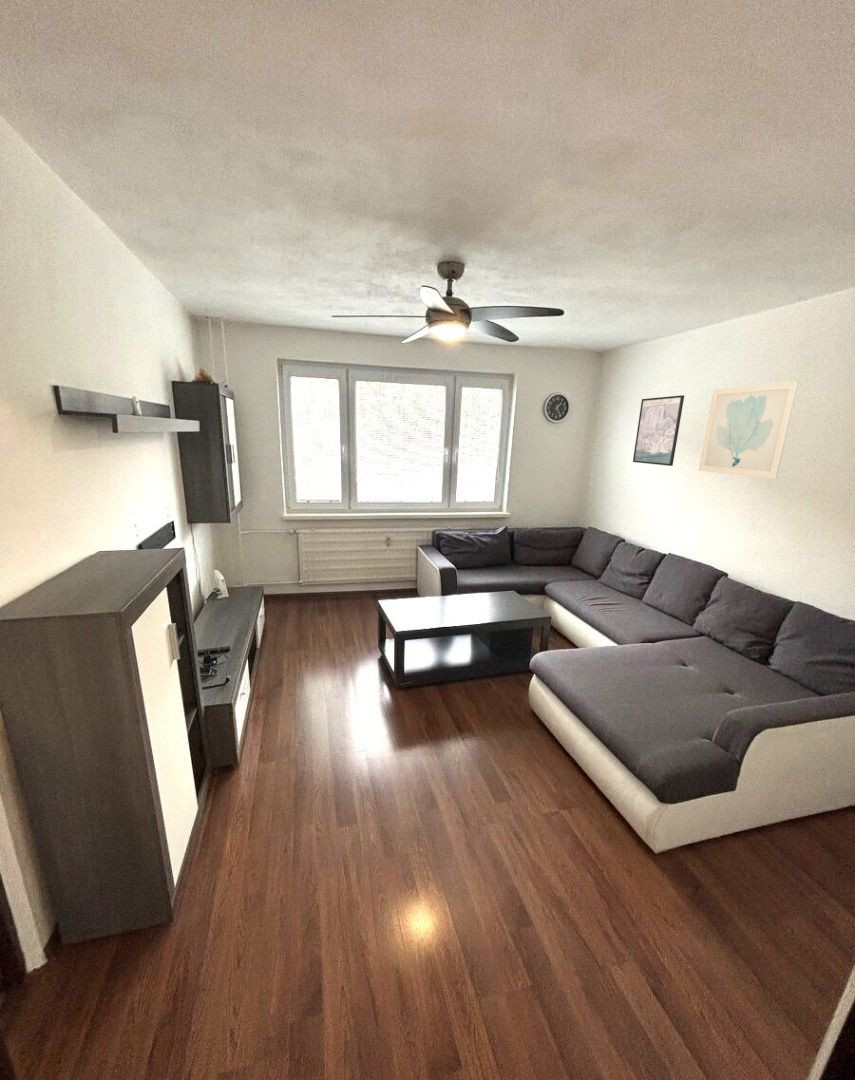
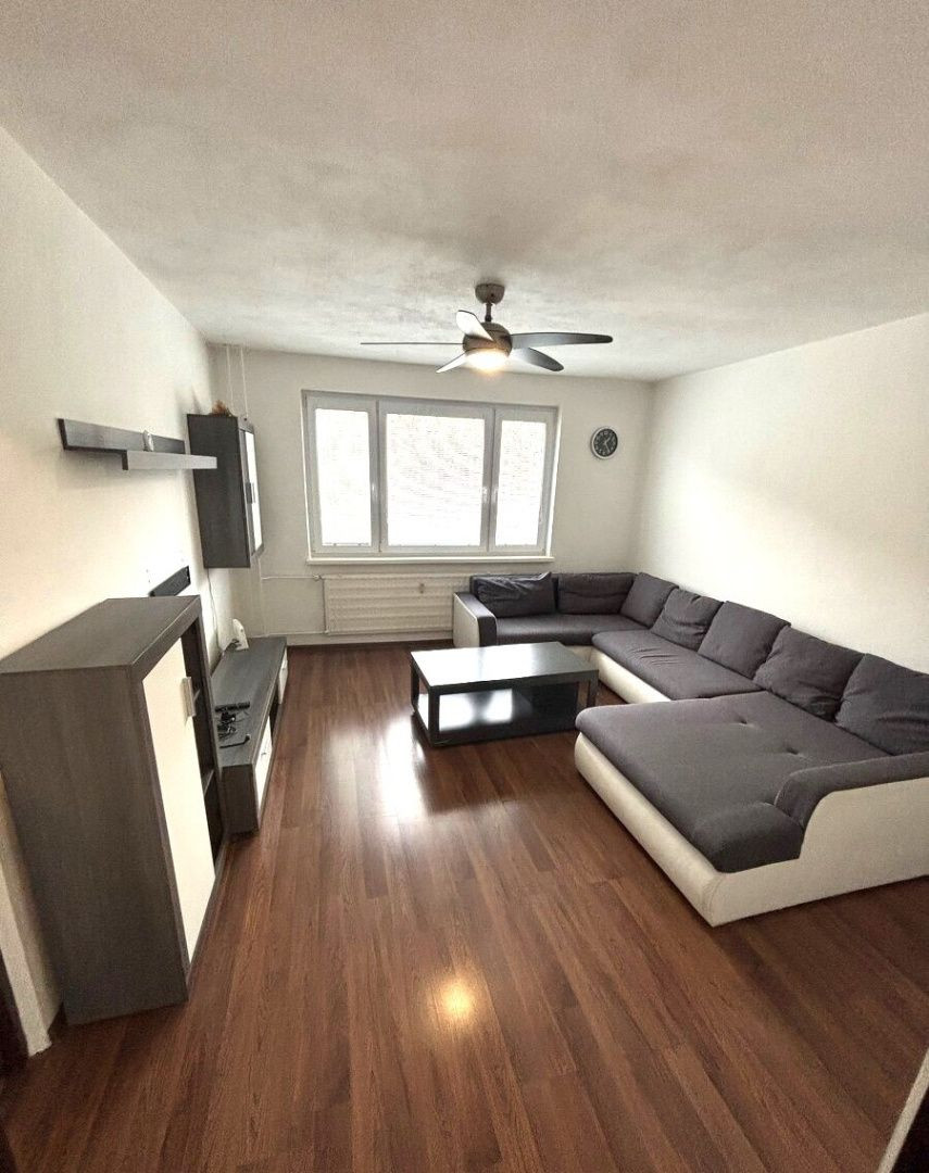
- wall art (742, 431)
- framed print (656, 431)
